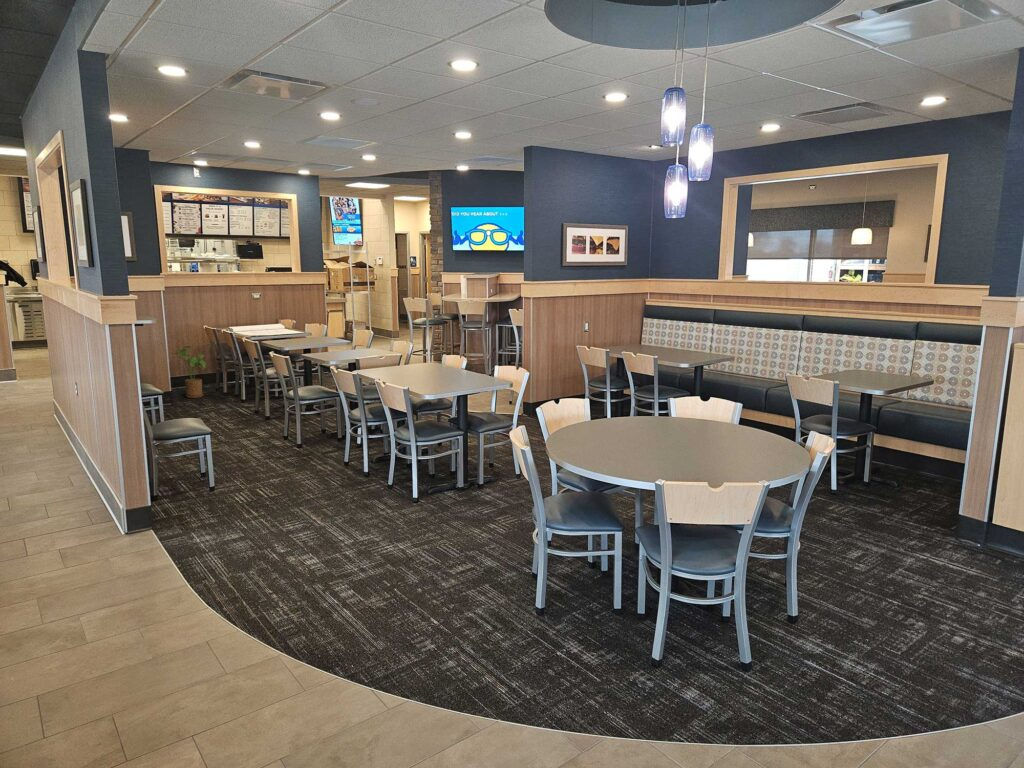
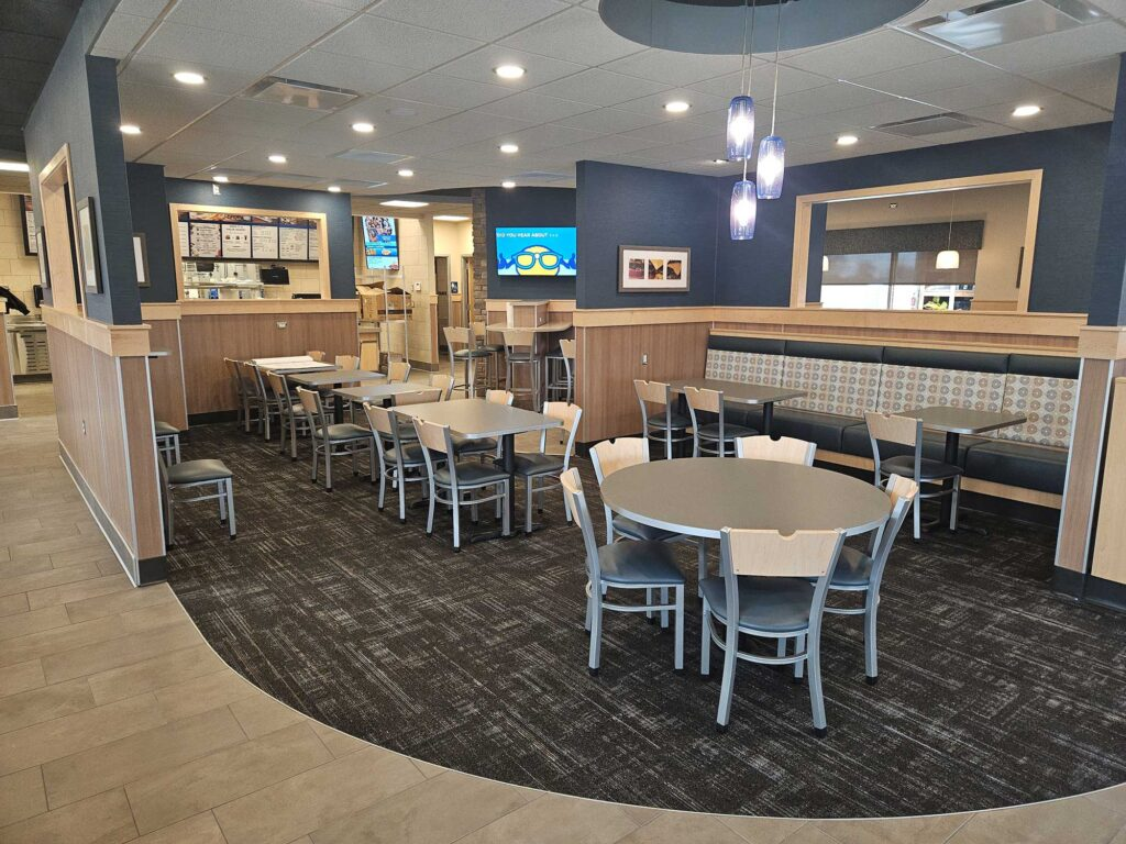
- house plant (193, 371)
